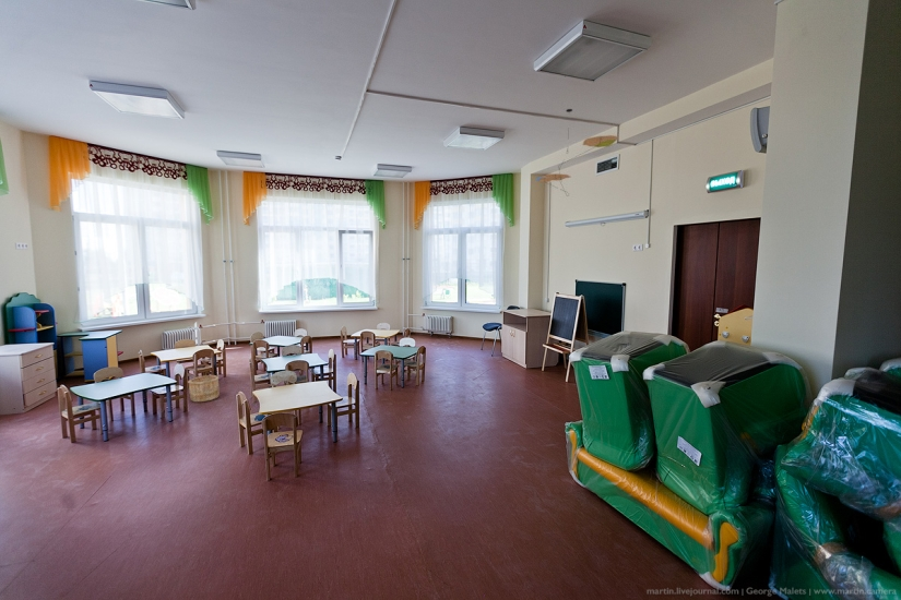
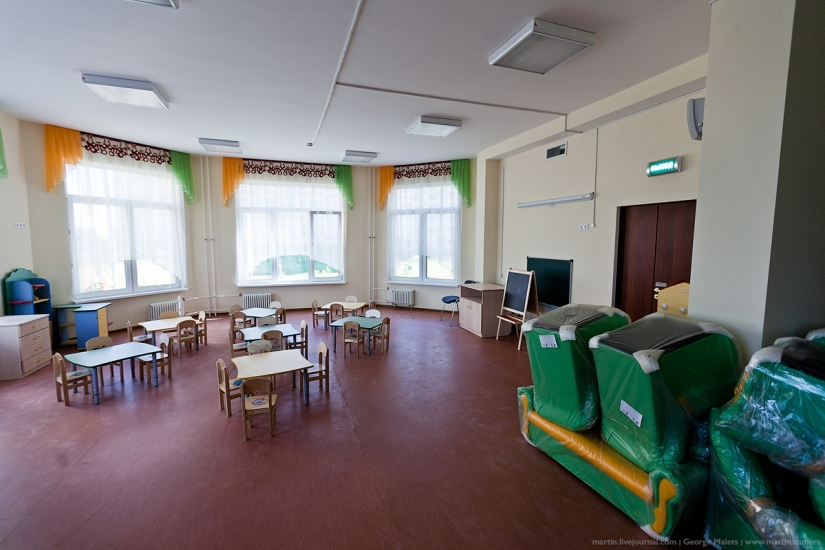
- ceiling mobile (576, 156)
- wooden bucket (204, 388)
